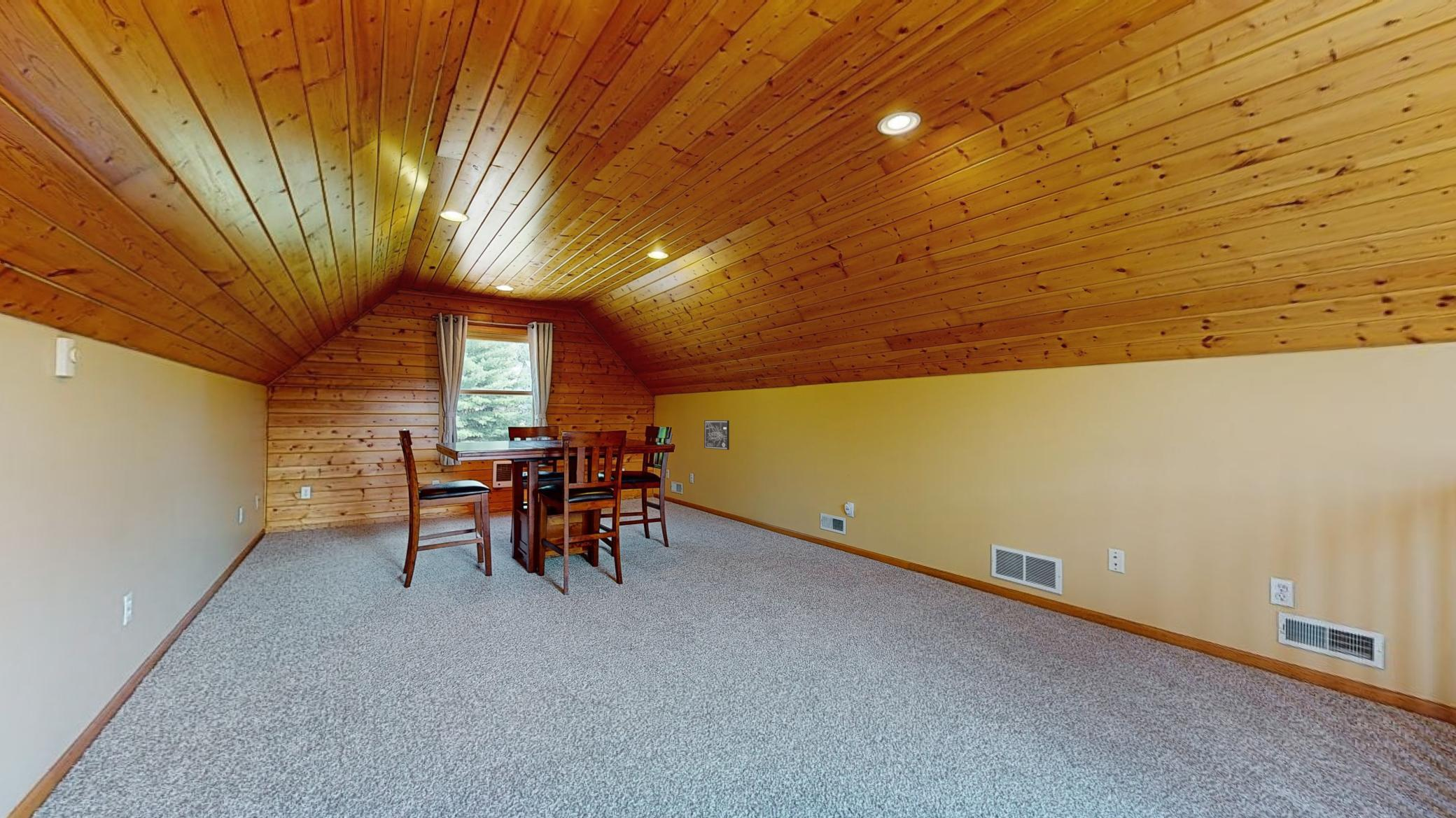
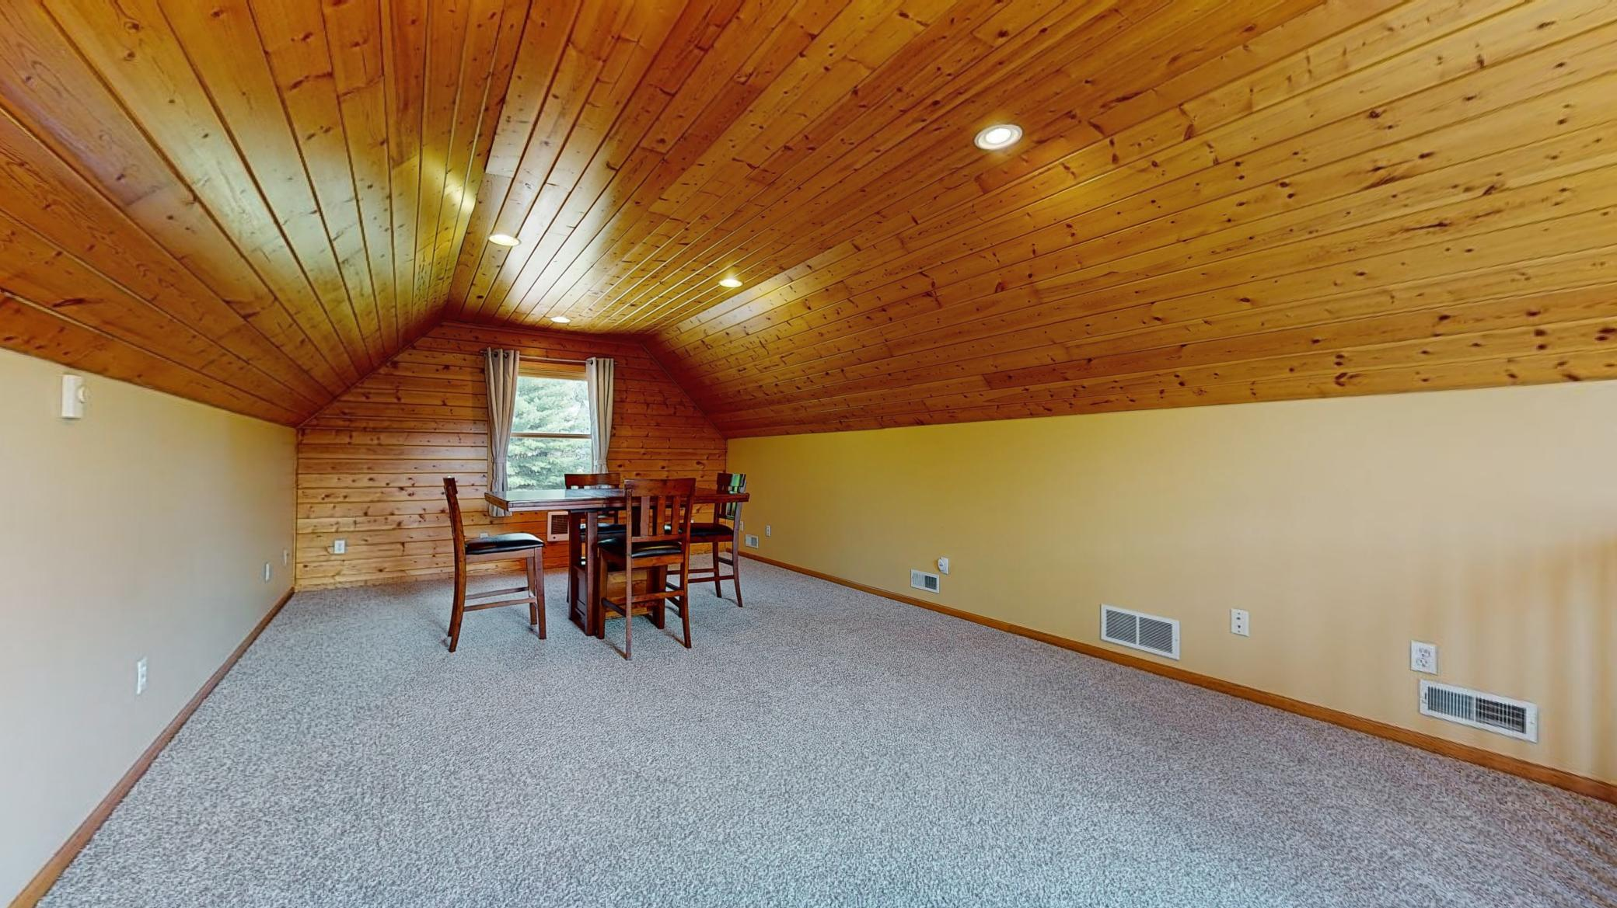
- wall art (716, 435)
